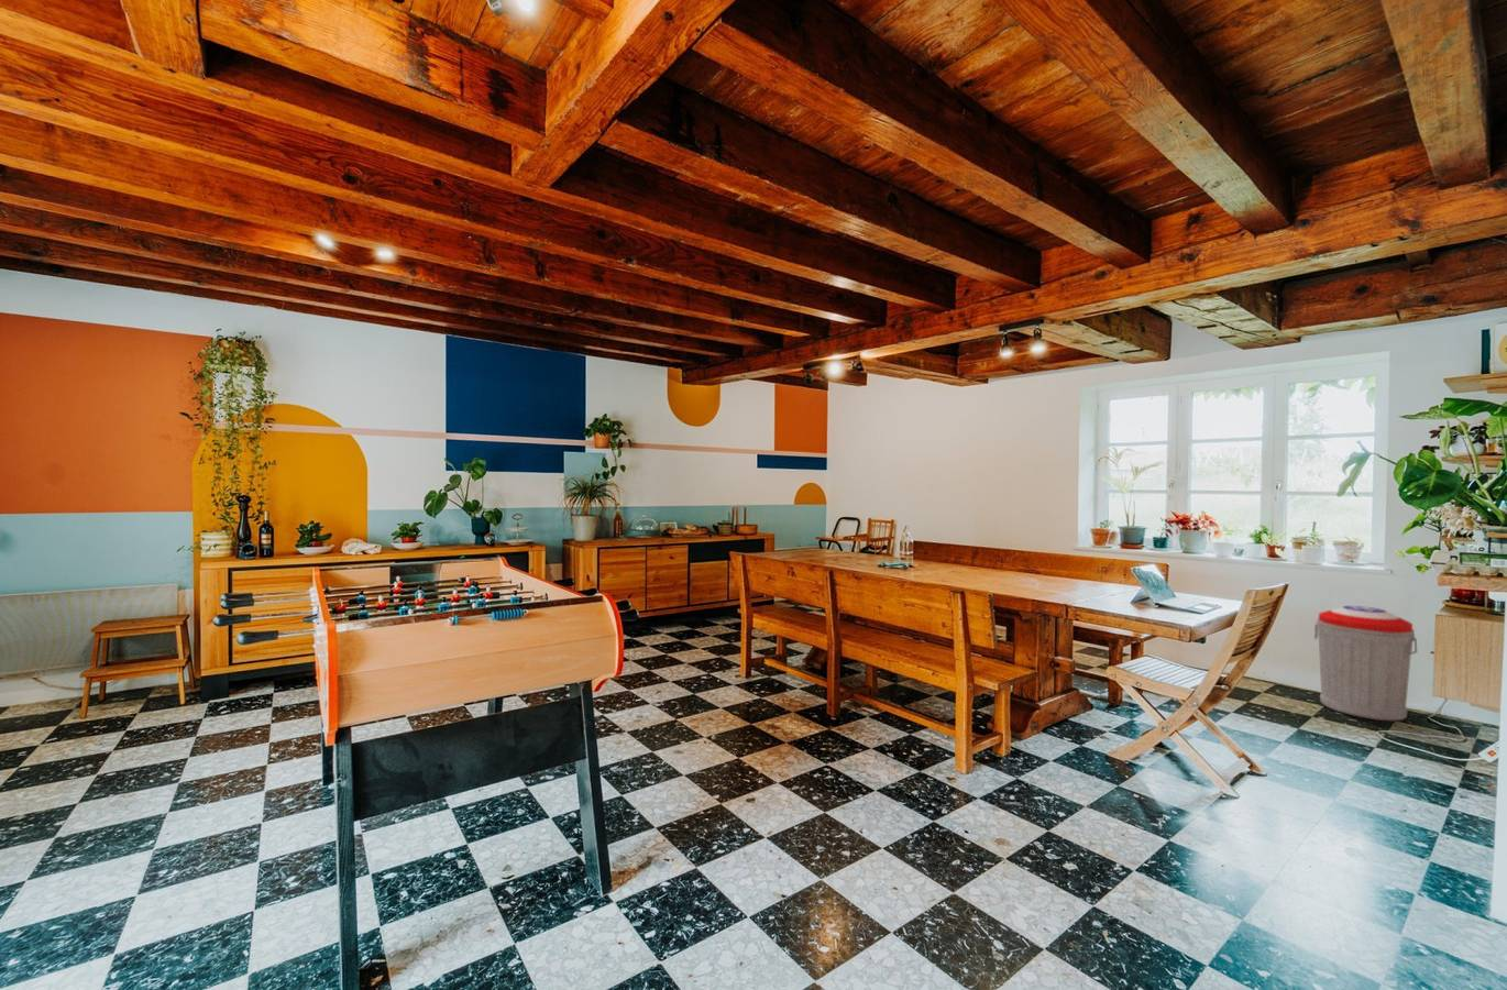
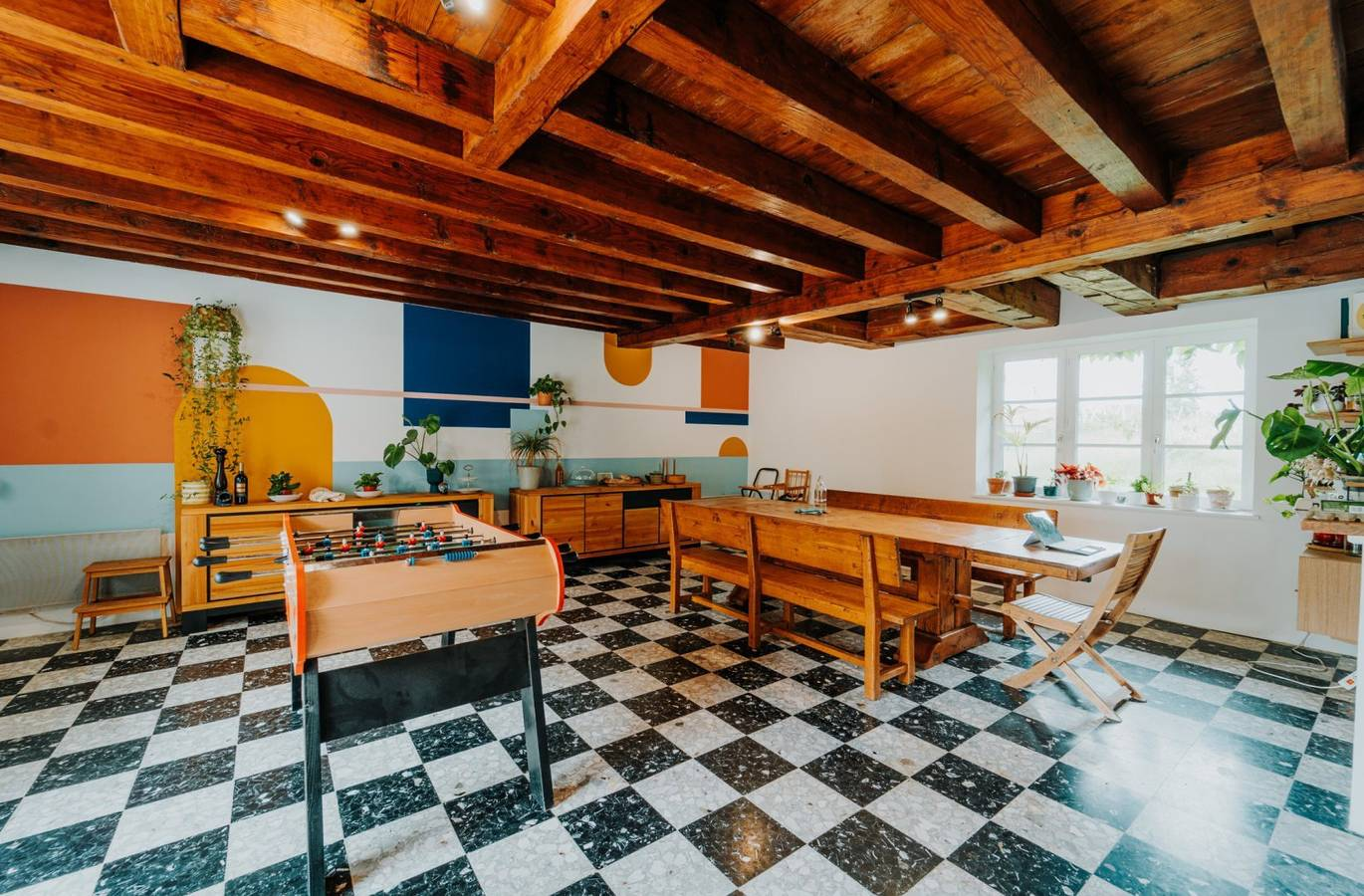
- trash can (1363, 657)
